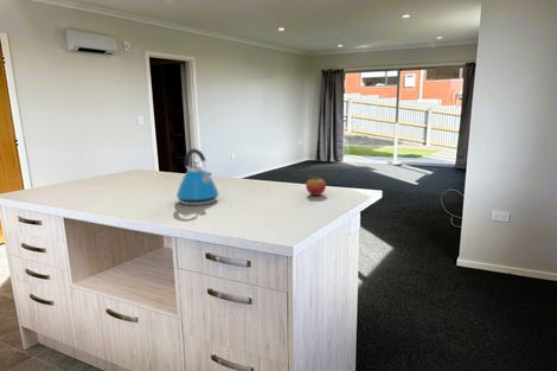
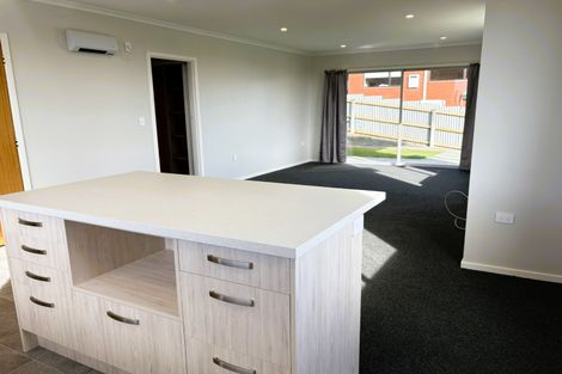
- fruit (315, 184)
- kettle (196, 174)
